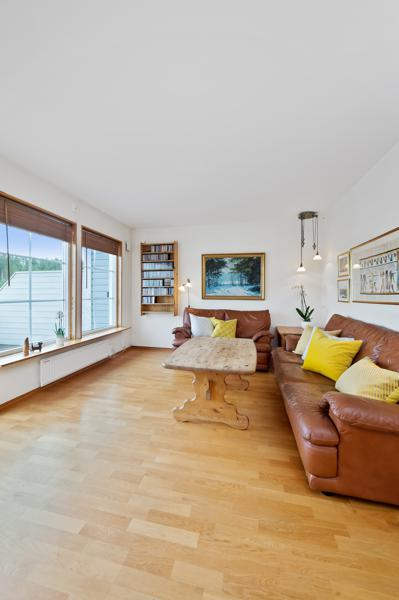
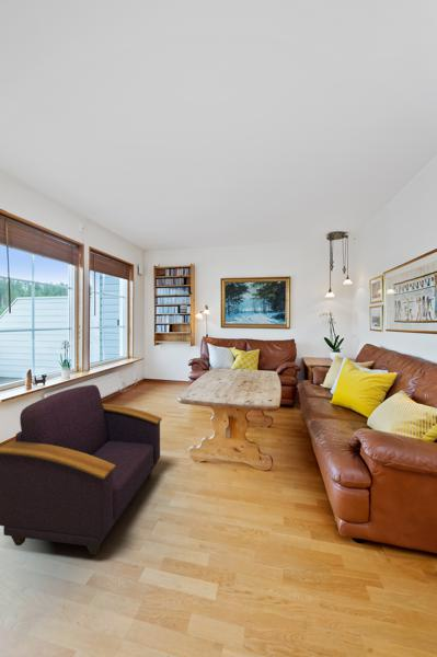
+ armchair (94, 448)
